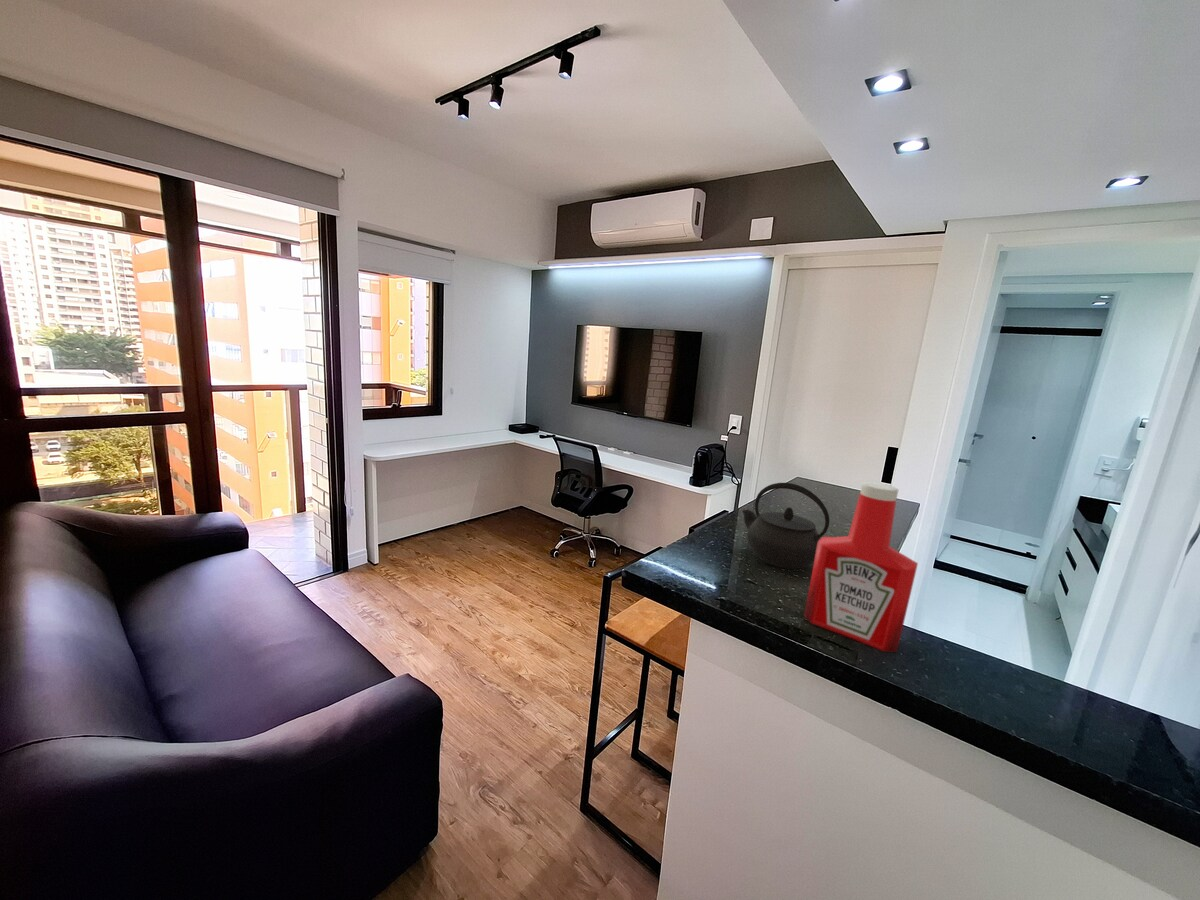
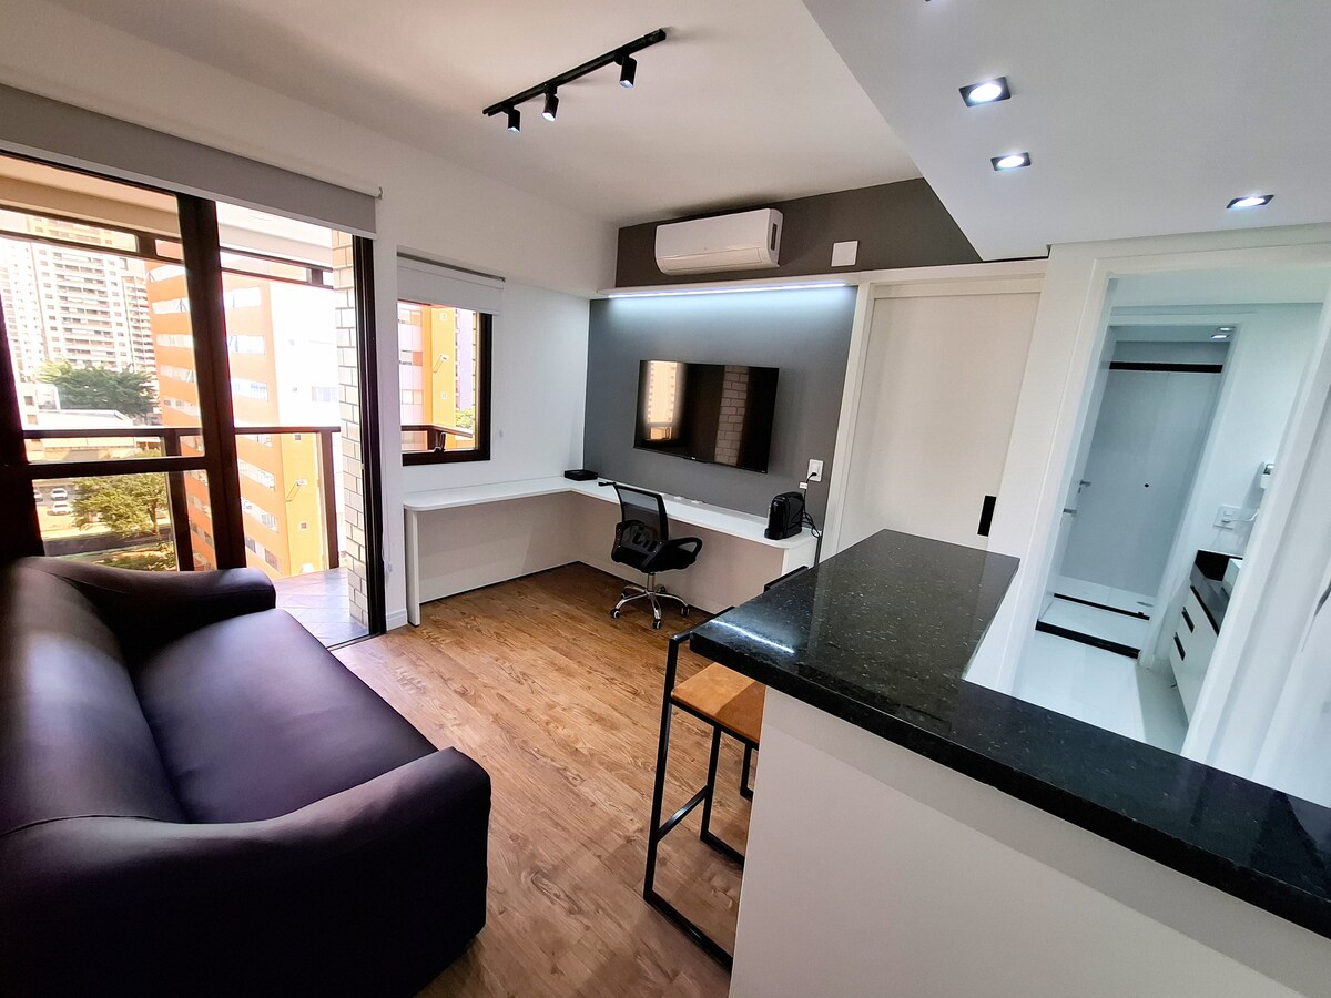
- soap bottle (864, 560)
- kettle (781, 521)
